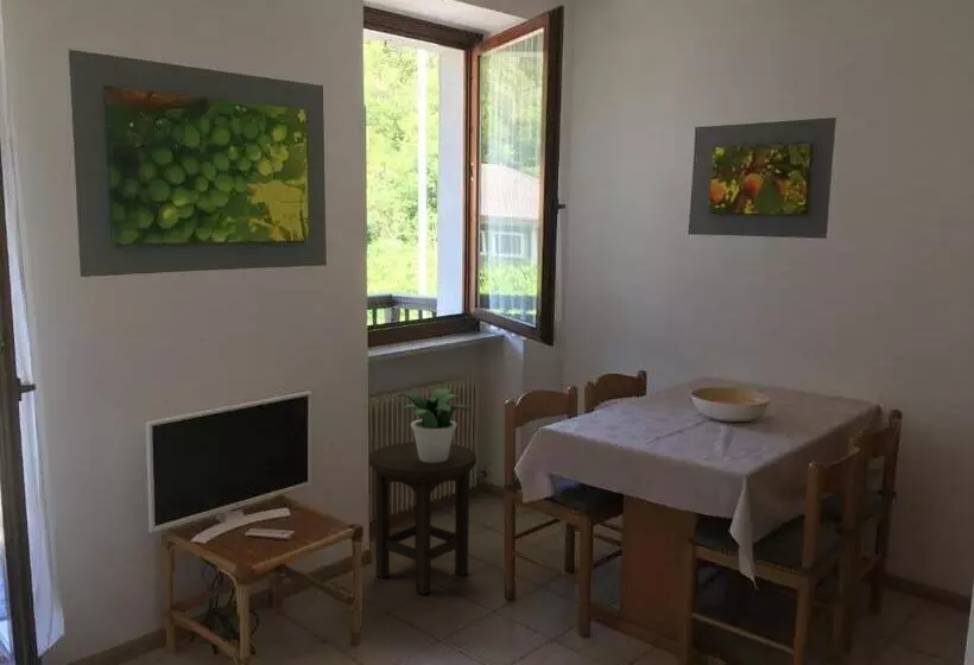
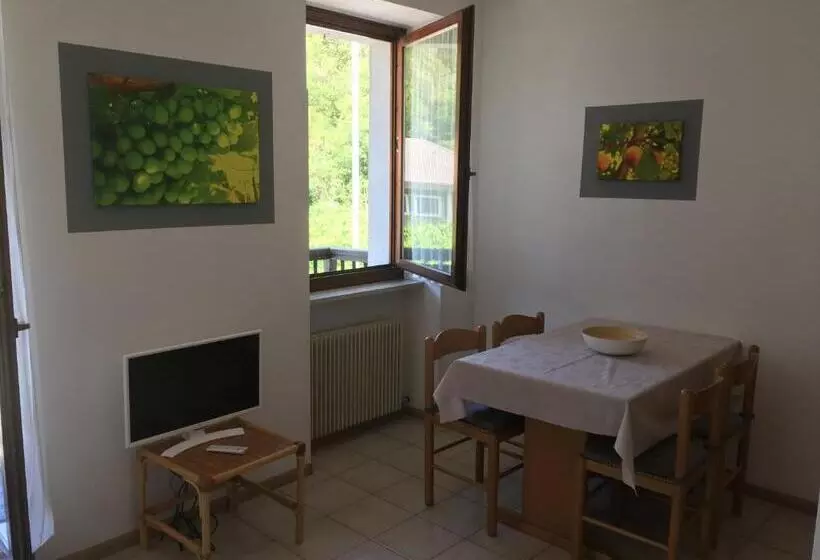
- potted plant (434, 425)
- stool (422, 515)
